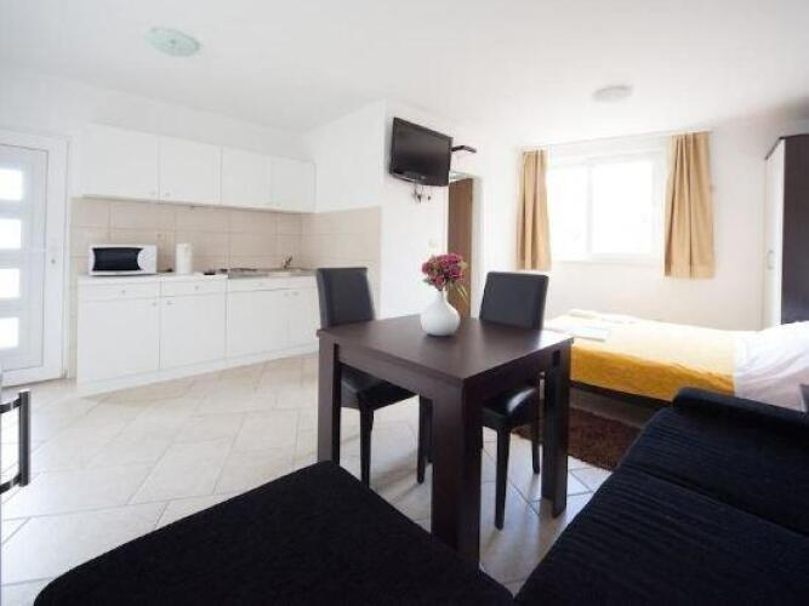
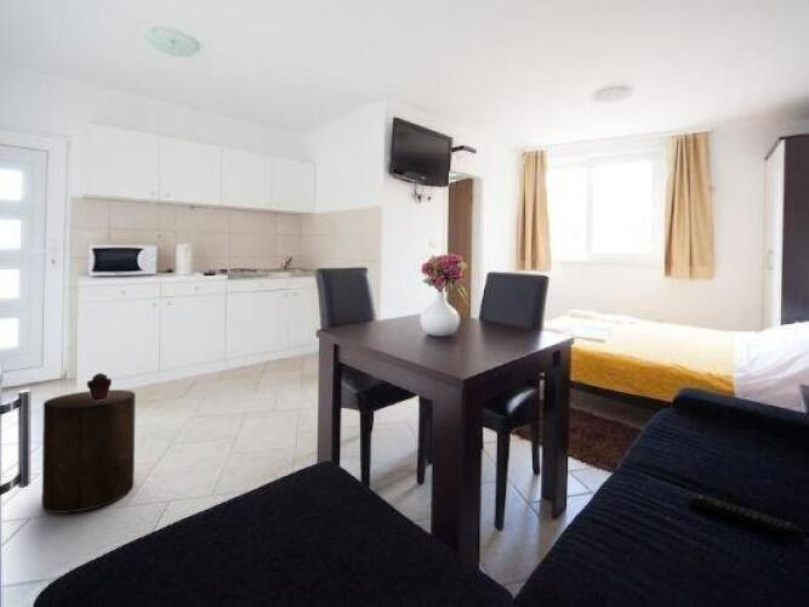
+ remote control (741, 515)
+ potted succulent (99, 385)
+ stool (91, 446)
